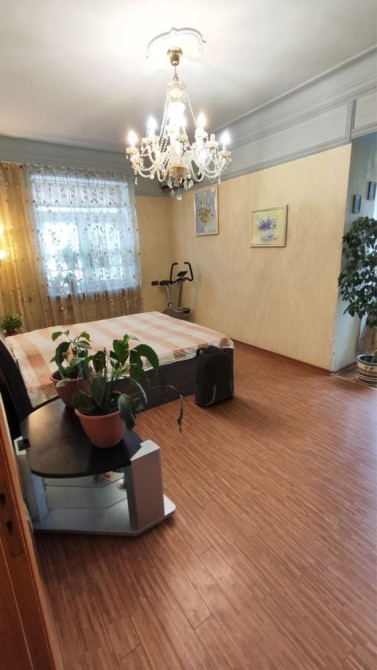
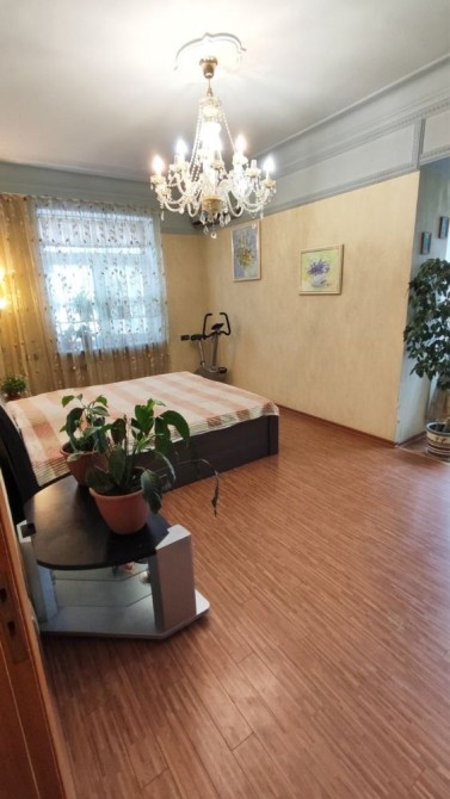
- backpack (210, 372)
